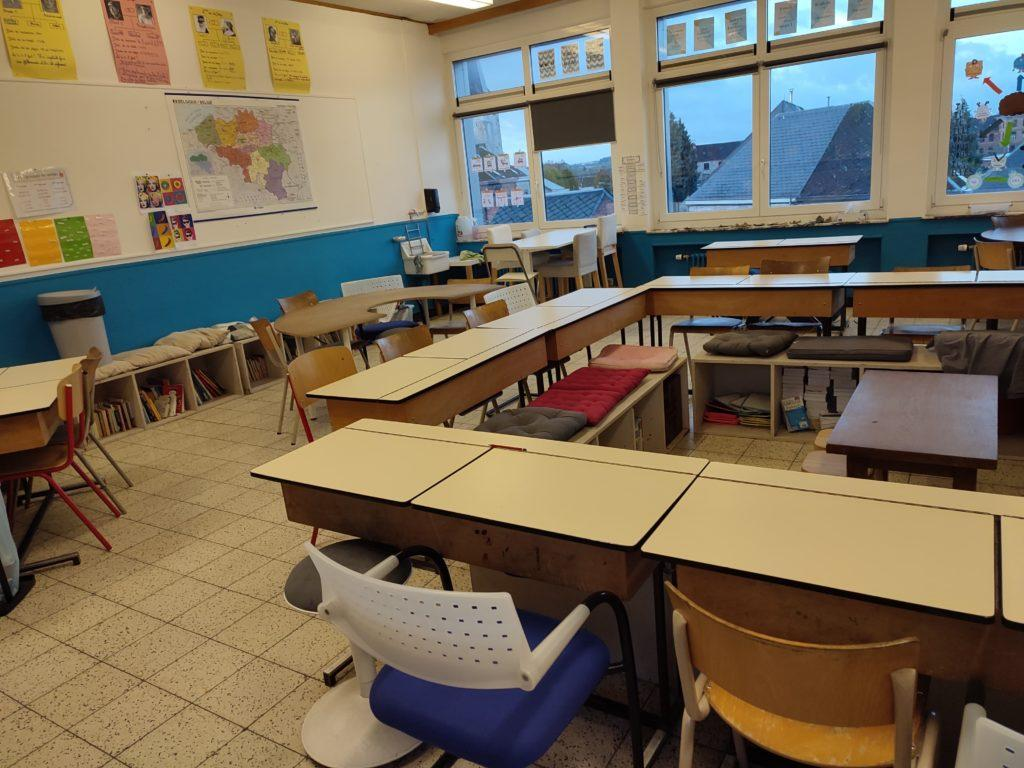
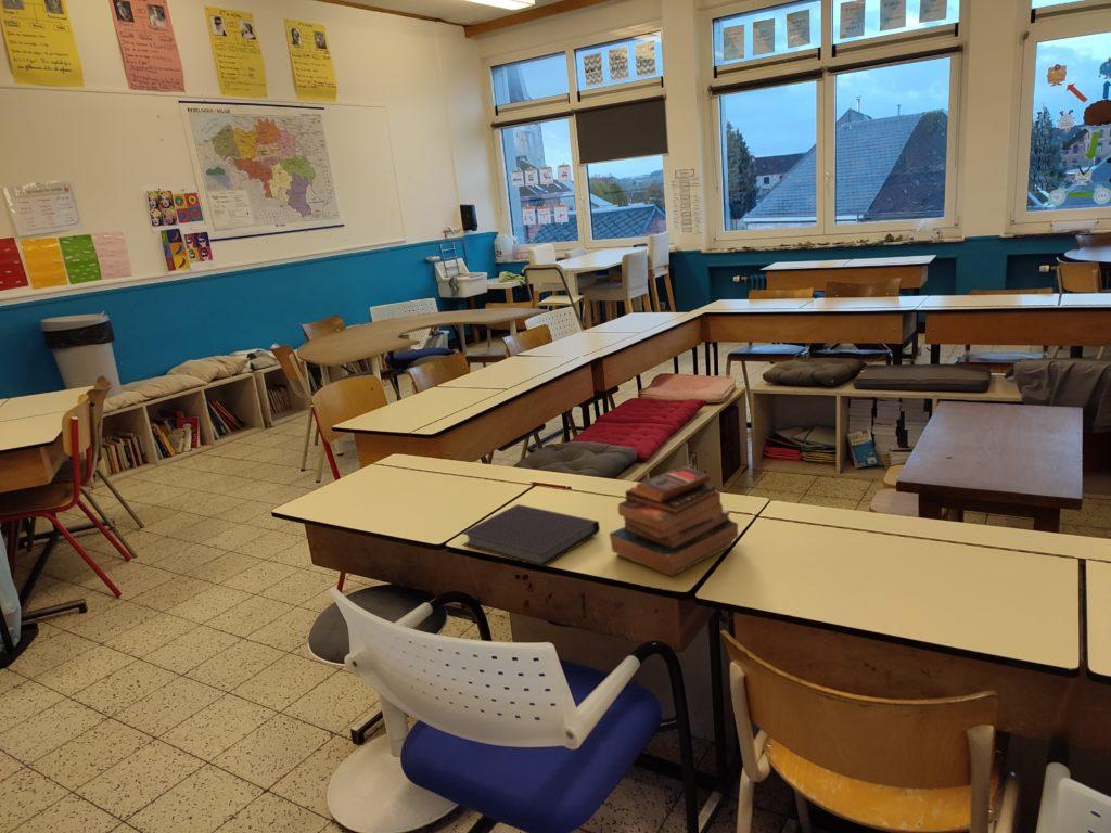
+ notebook (529, 533)
+ book (673, 513)
